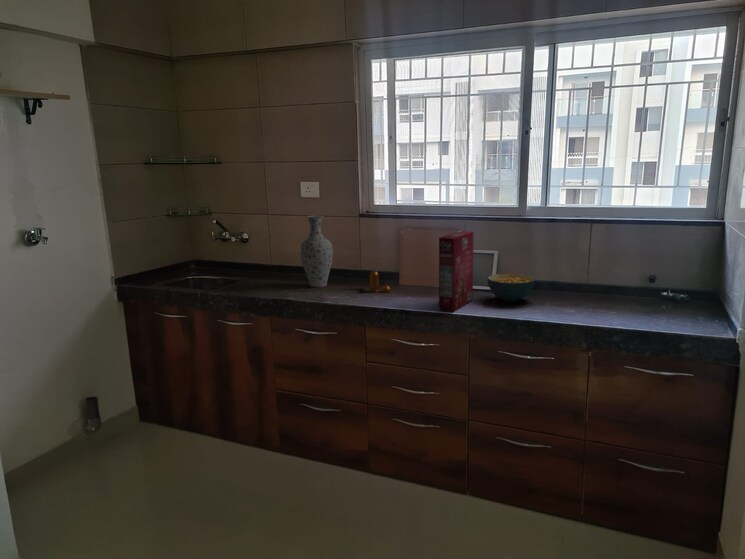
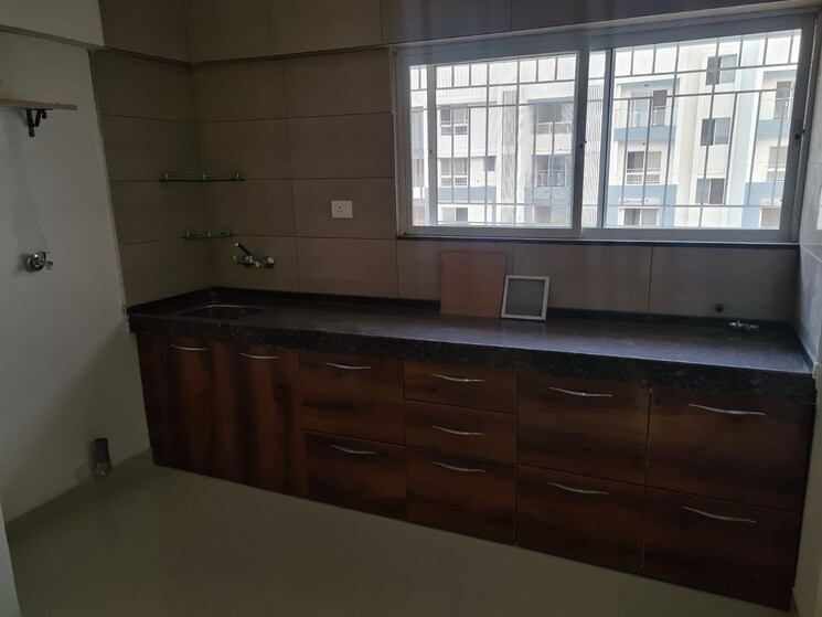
- pepper shaker (378, 281)
- cereal box (456, 270)
- cereal bowl (510, 289)
- vase (316, 251)
